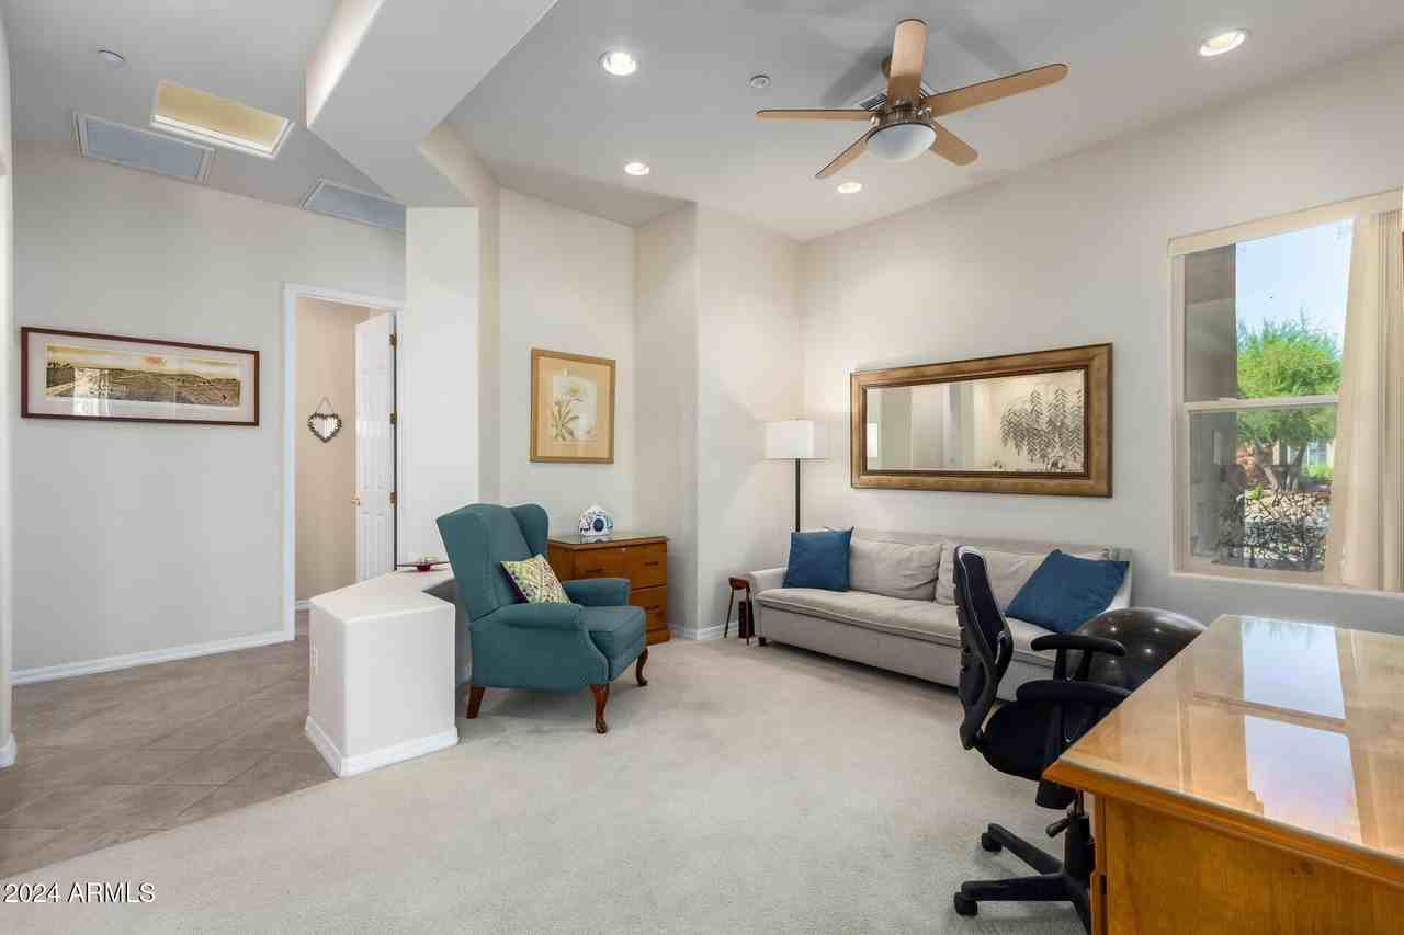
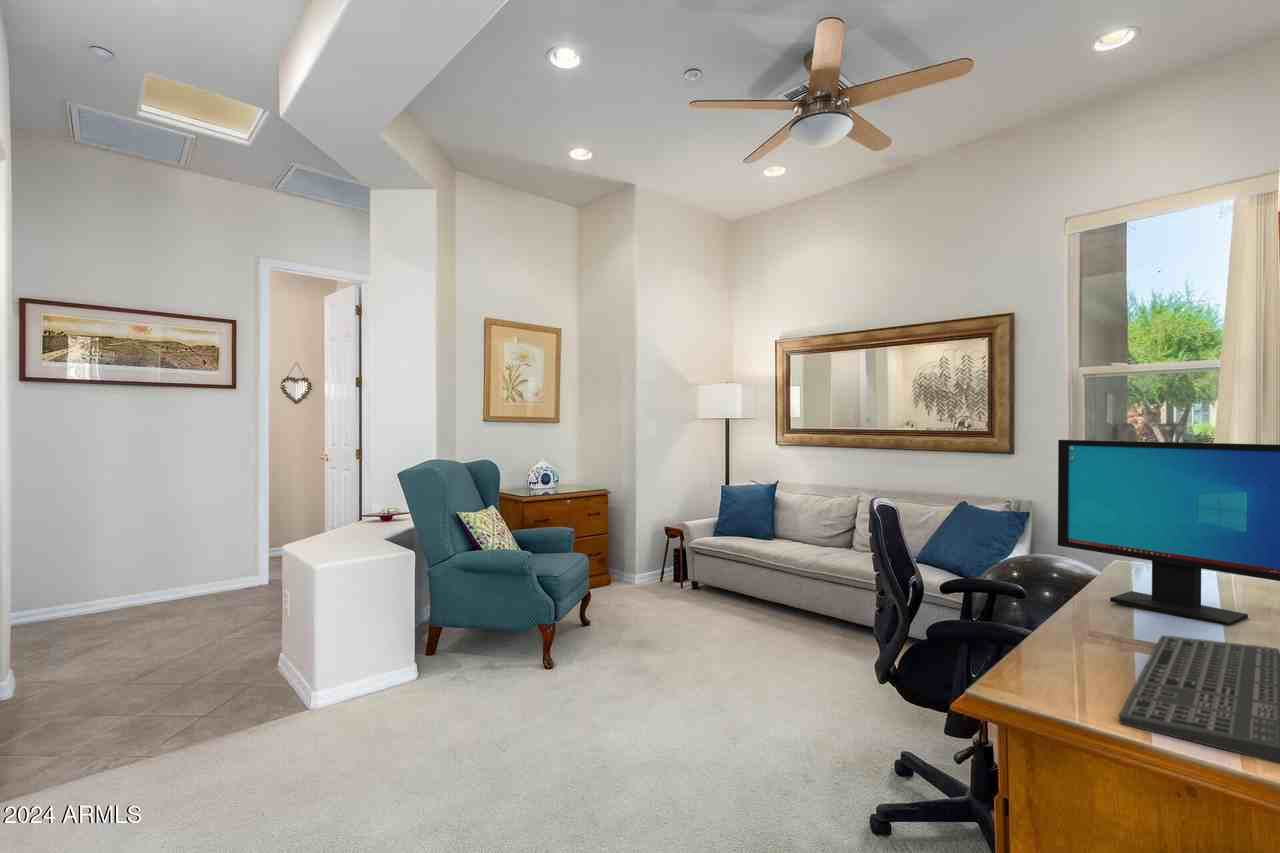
+ keyboard (1208, 682)
+ computer monitor (1175, 525)
